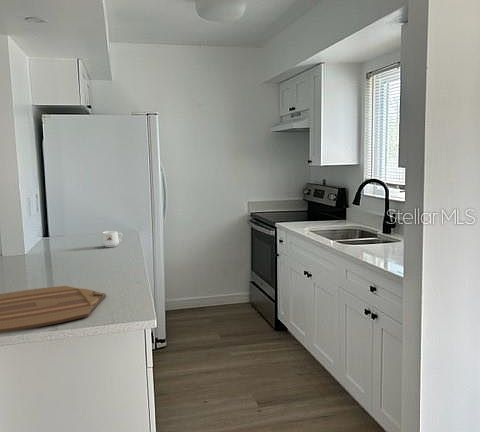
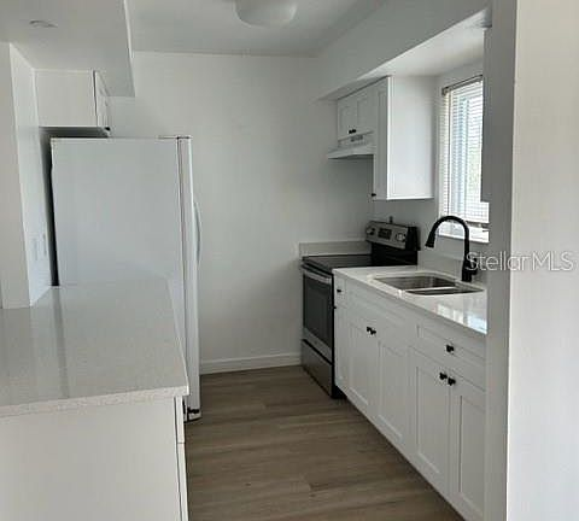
- mug (112, 239)
- cutting board (50, 301)
